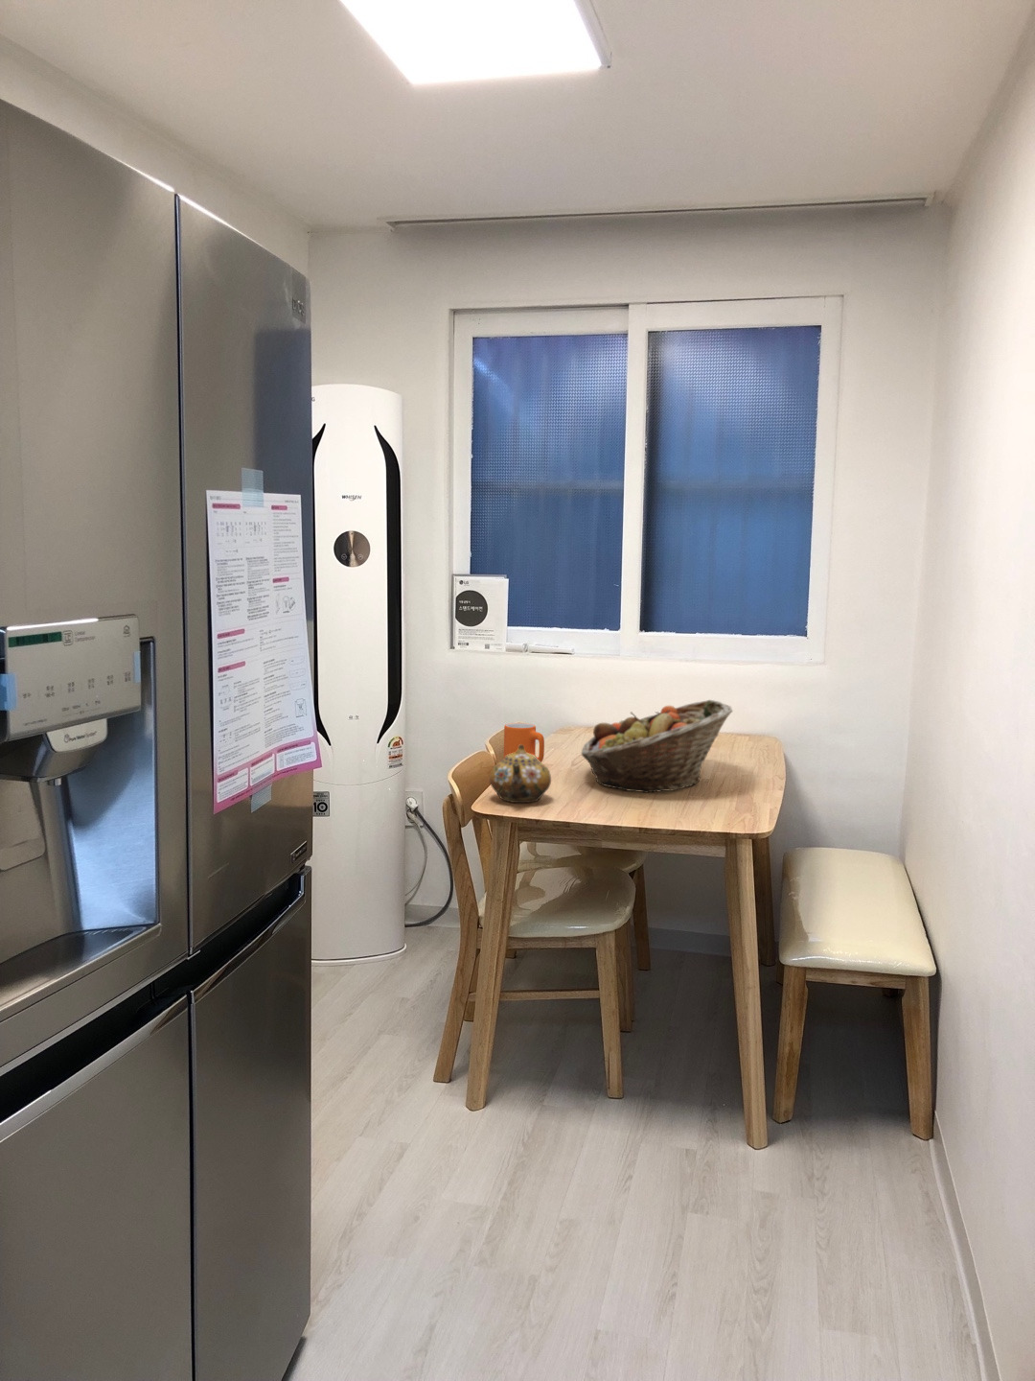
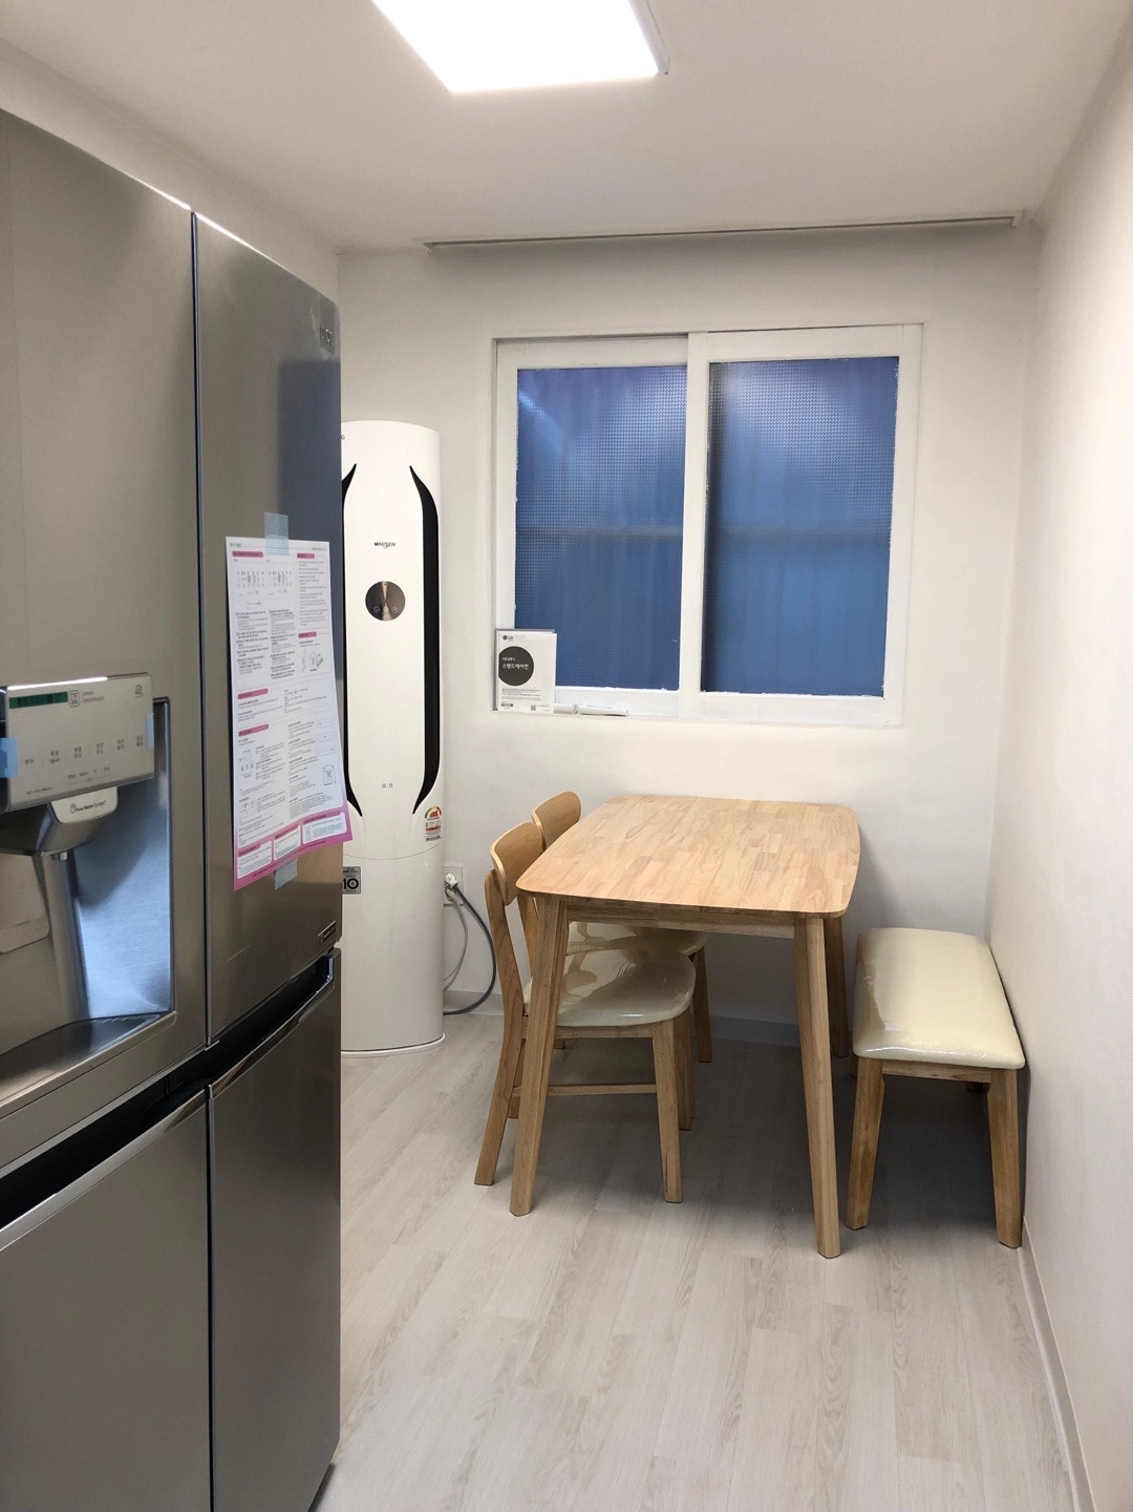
- fruit basket (654, 742)
- mug (524, 745)
- teapot (521, 772)
